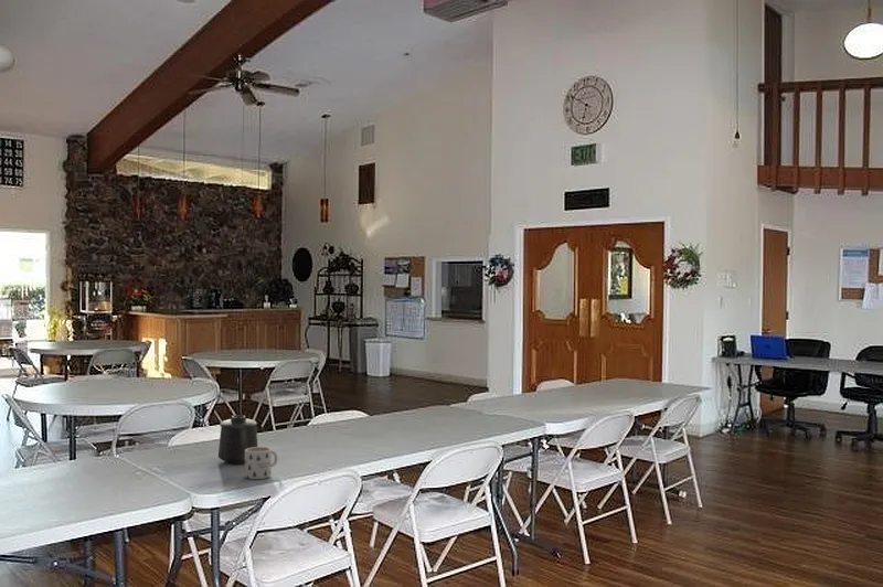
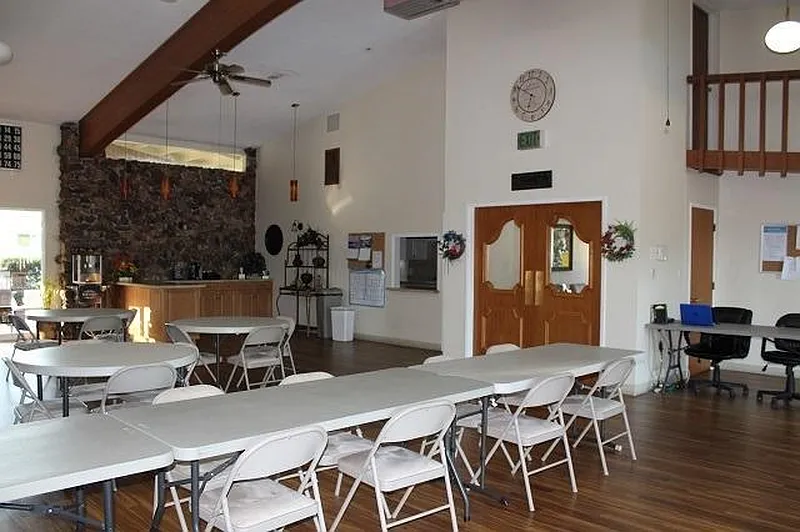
- mug (235, 437)
- mug (262, 461)
